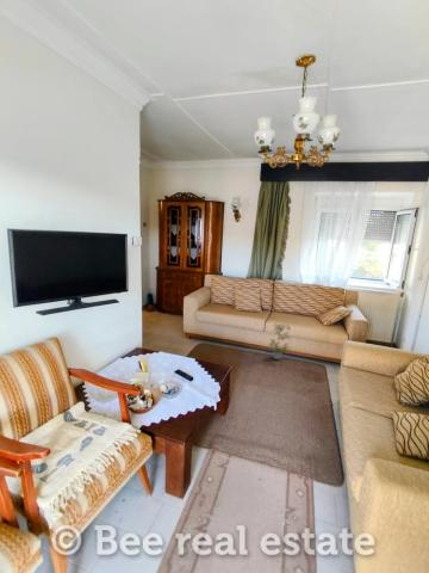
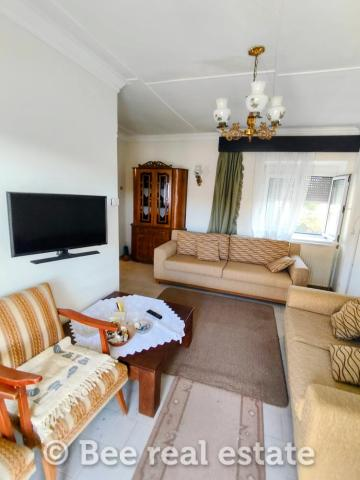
- potted plant (281, 339)
